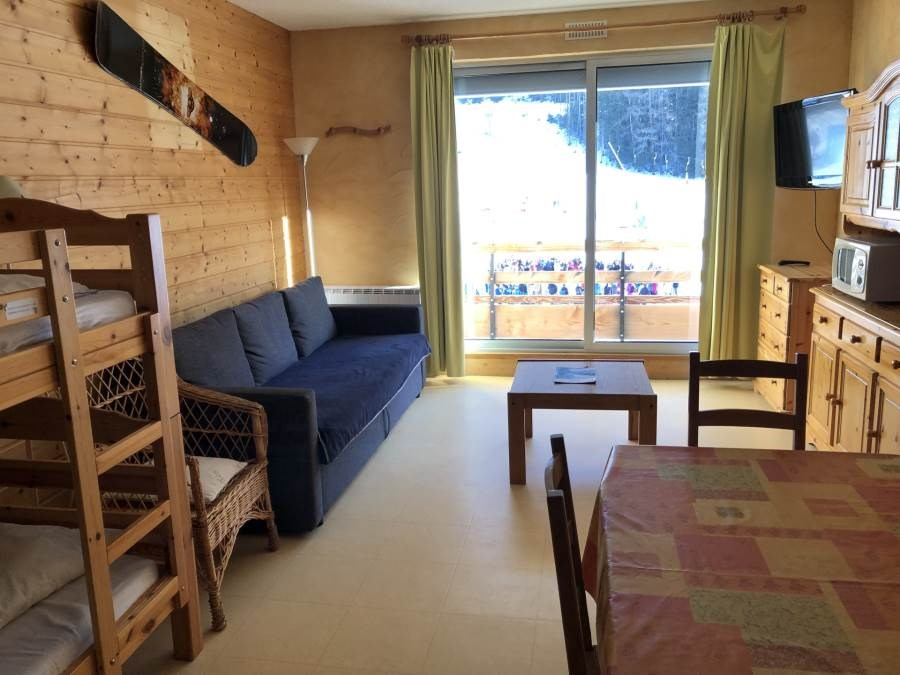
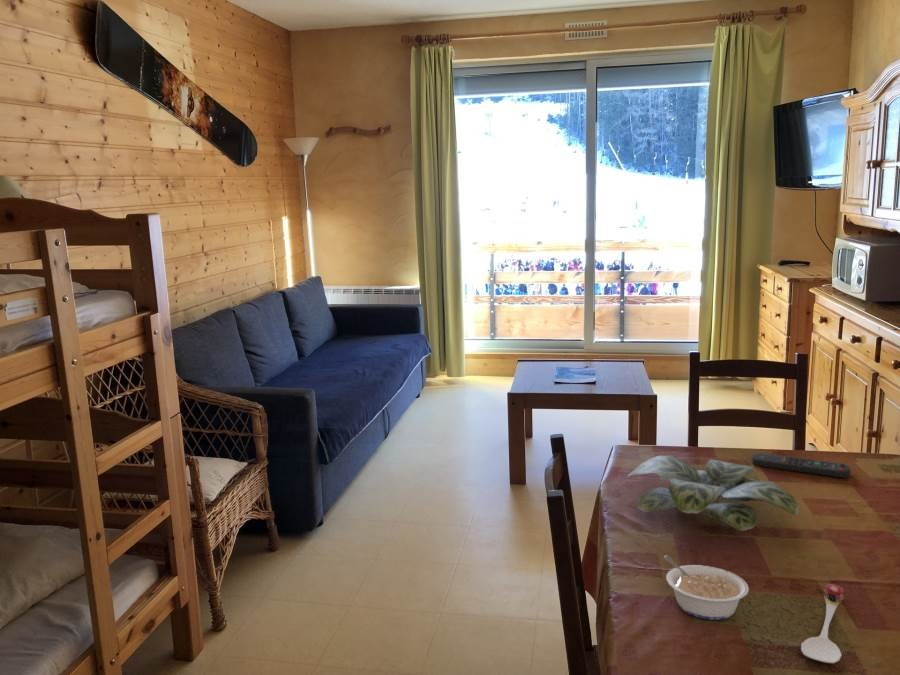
+ spoon (826, 622)
+ plant (715, 494)
+ remote control (799, 464)
+ legume (703, 591)
